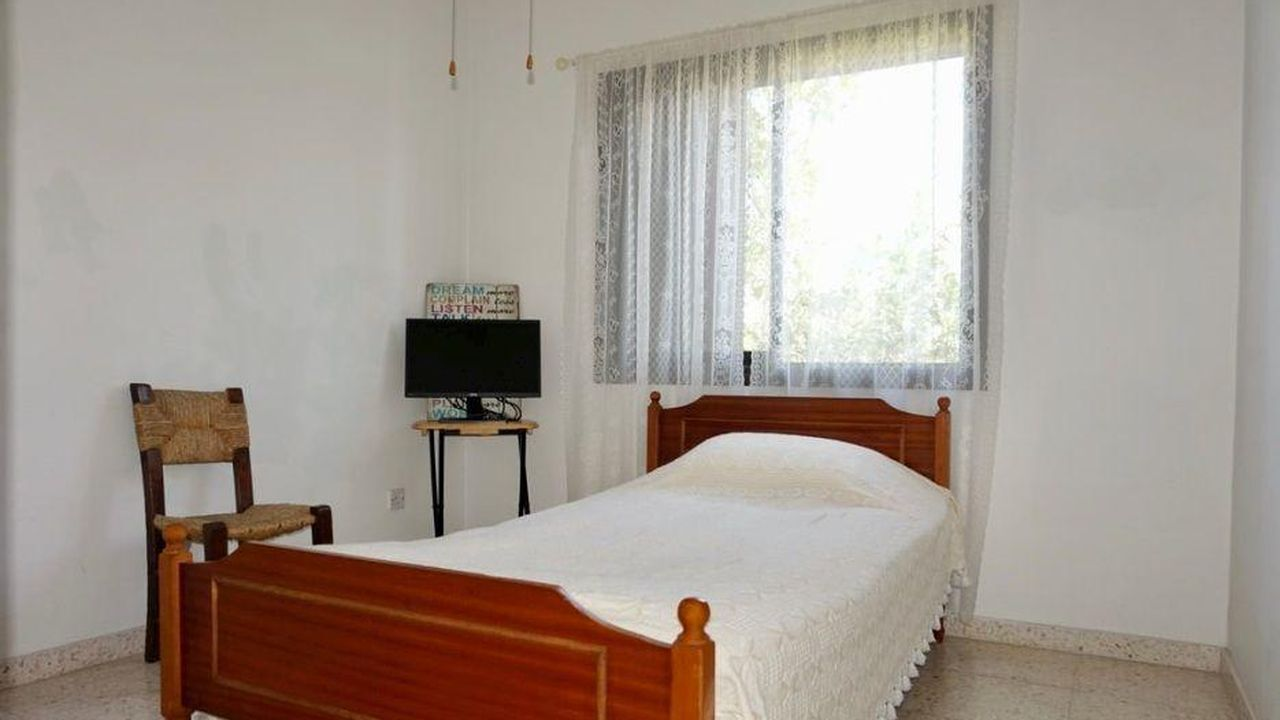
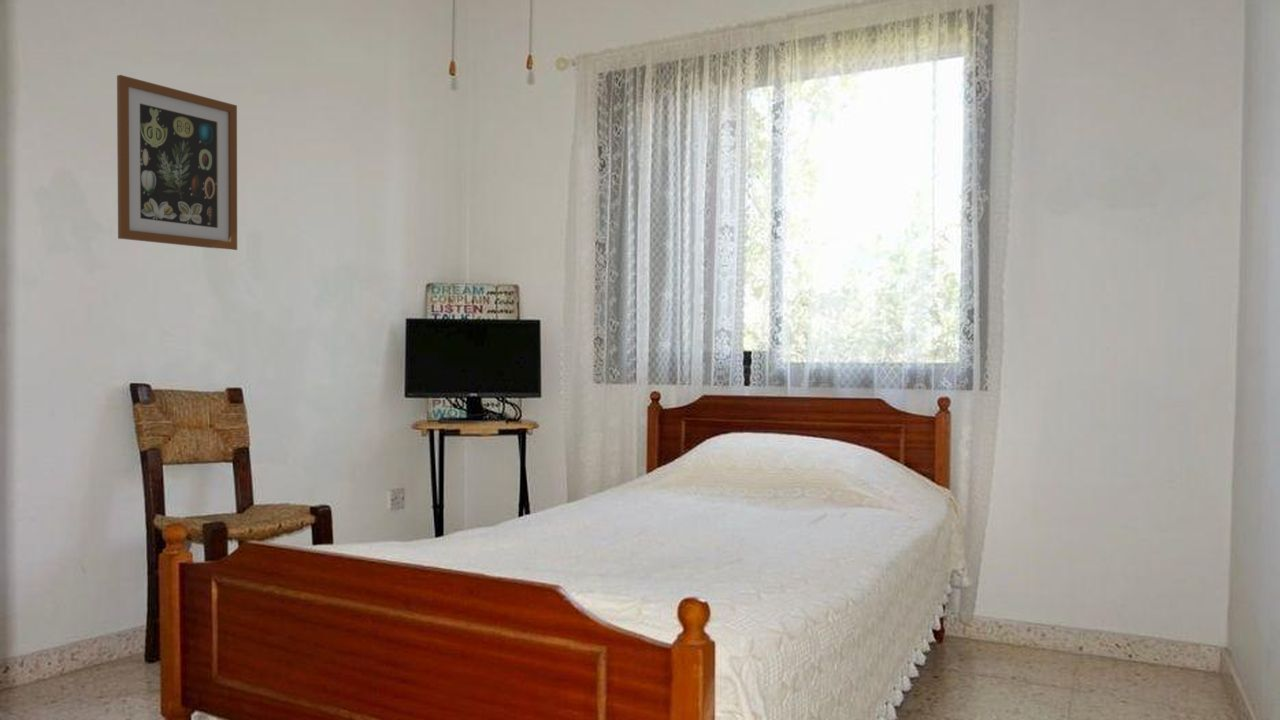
+ wall art (180, 168)
